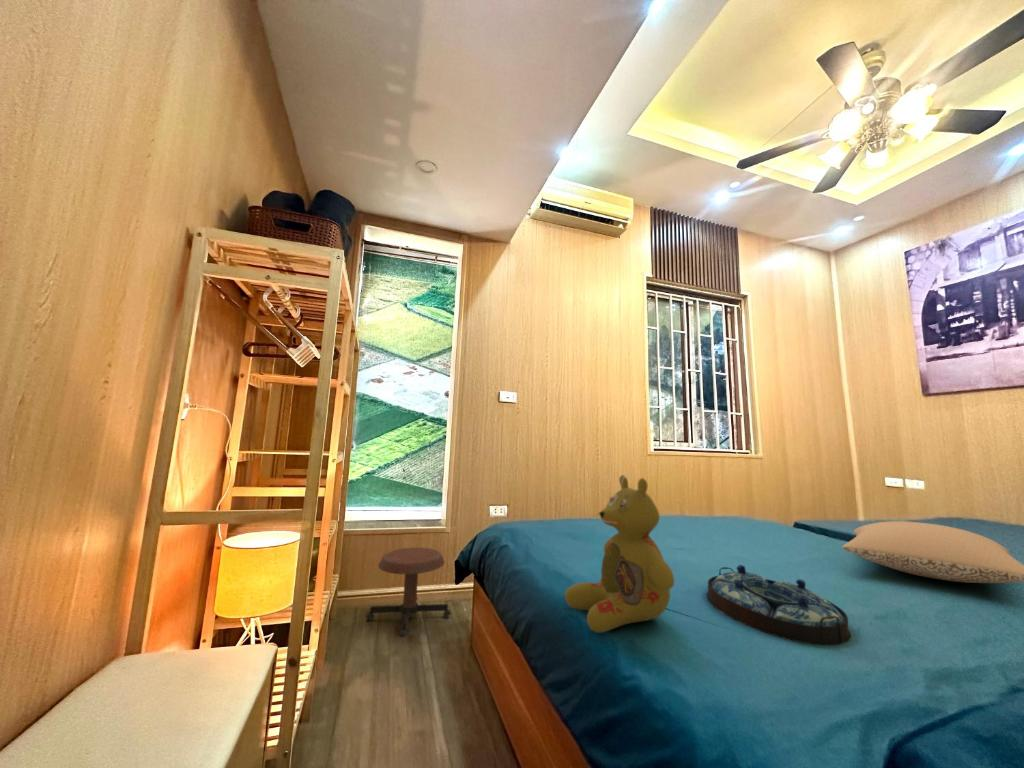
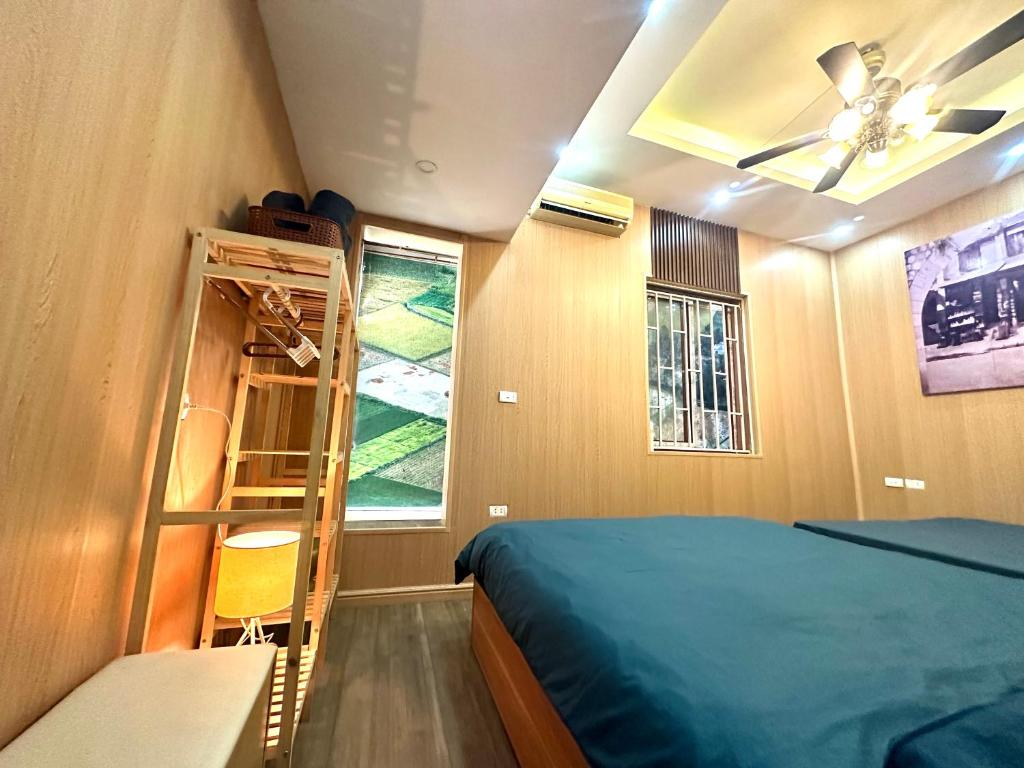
- pillow (927, 550)
- serving tray (769, 595)
- stuffed bear (616, 545)
- stool (410, 585)
